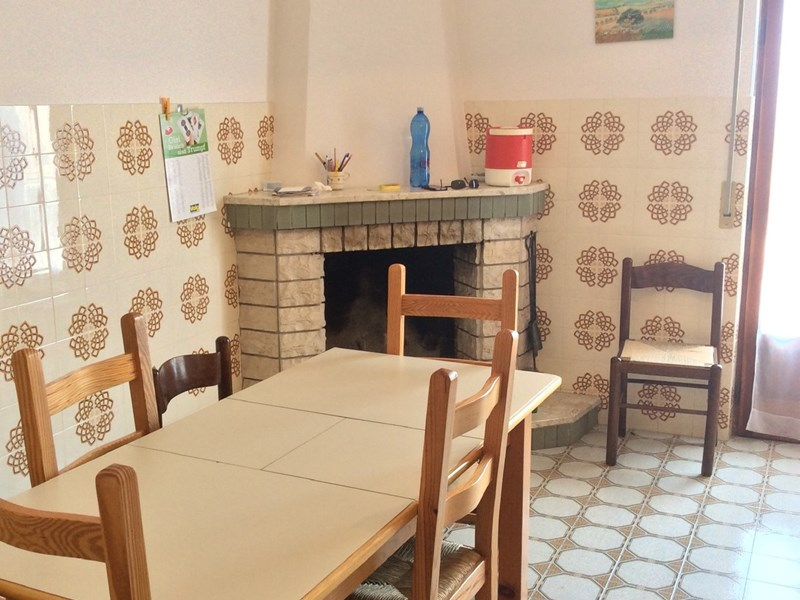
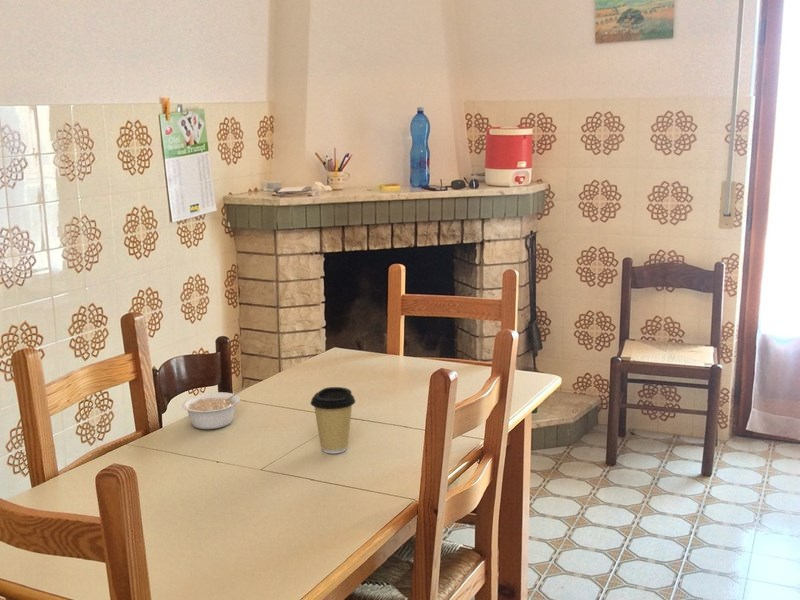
+ legume (212, 409)
+ coffee cup (333, 420)
